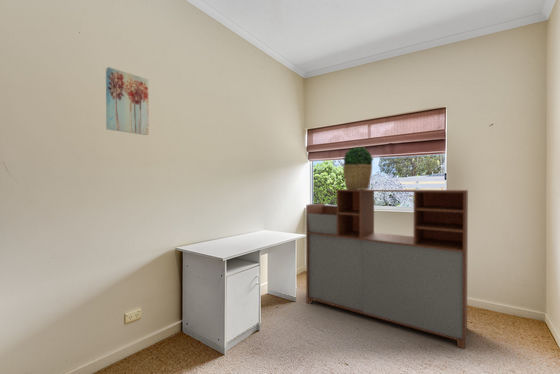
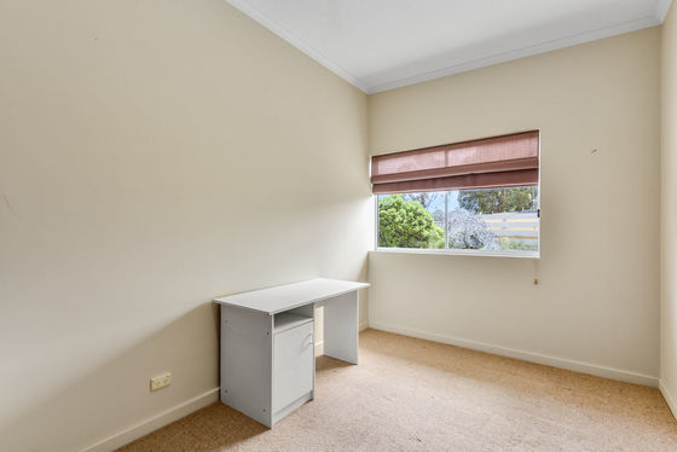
- storage cabinet (379, 251)
- potted plant (357, 168)
- wall art (128, 103)
